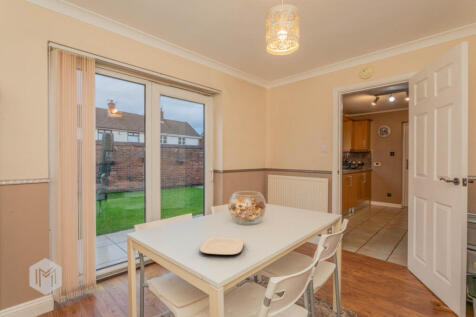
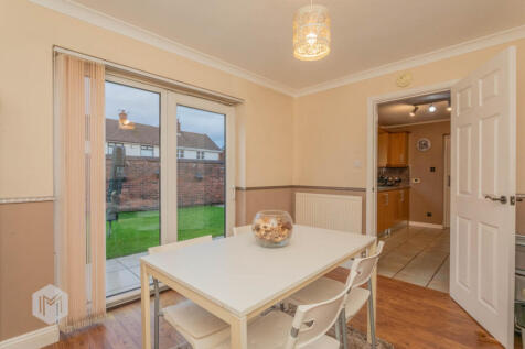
- plate (222, 246)
